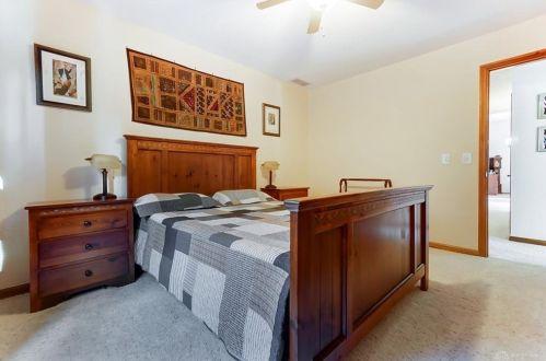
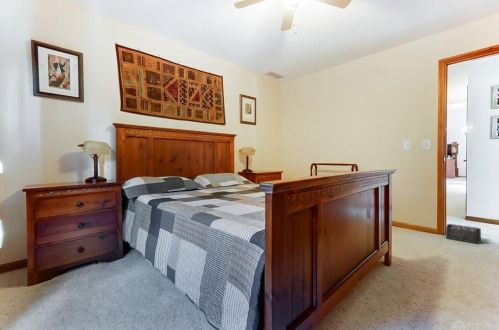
+ storage bin (463, 233)
